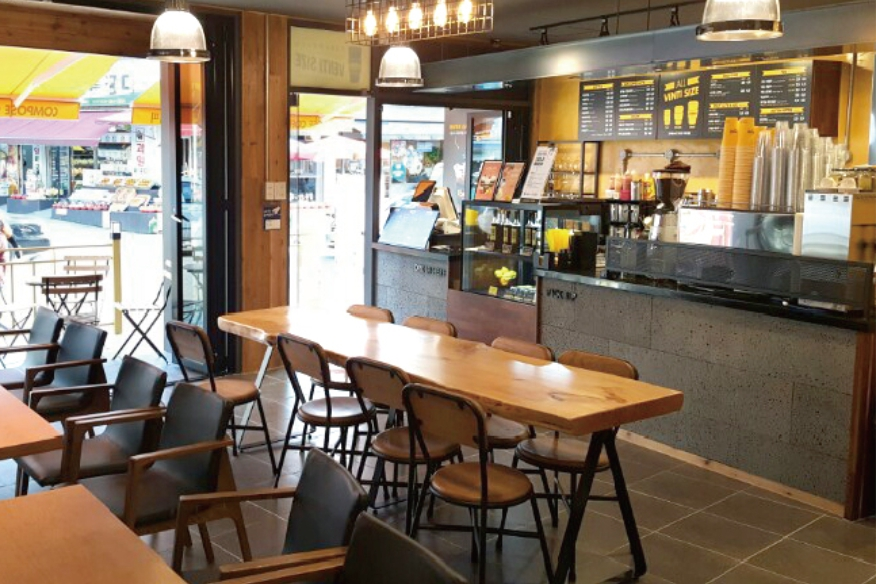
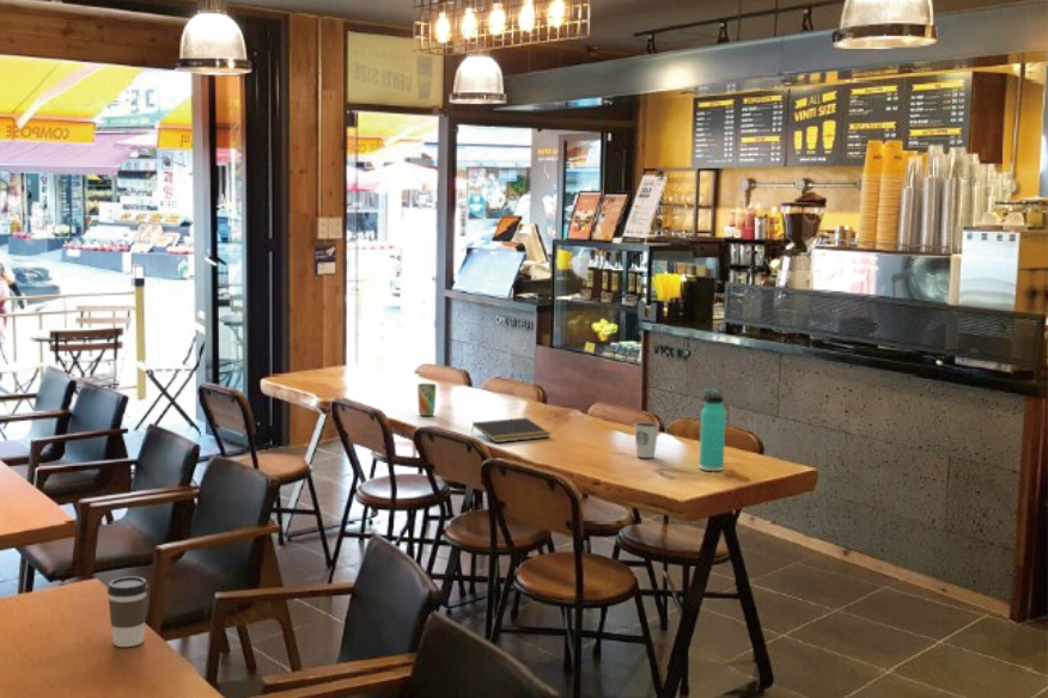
+ coffee cup (128, 612)
+ cup (426, 399)
+ notepad (511, 429)
+ dixie cup (645, 440)
+ thermos bottle (712, 428)
